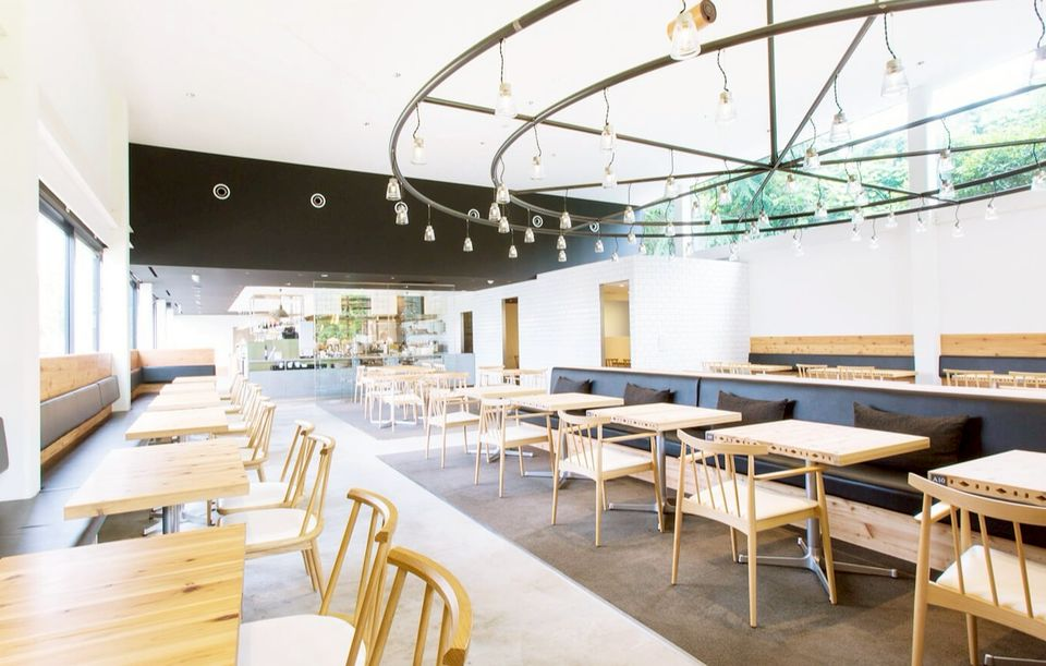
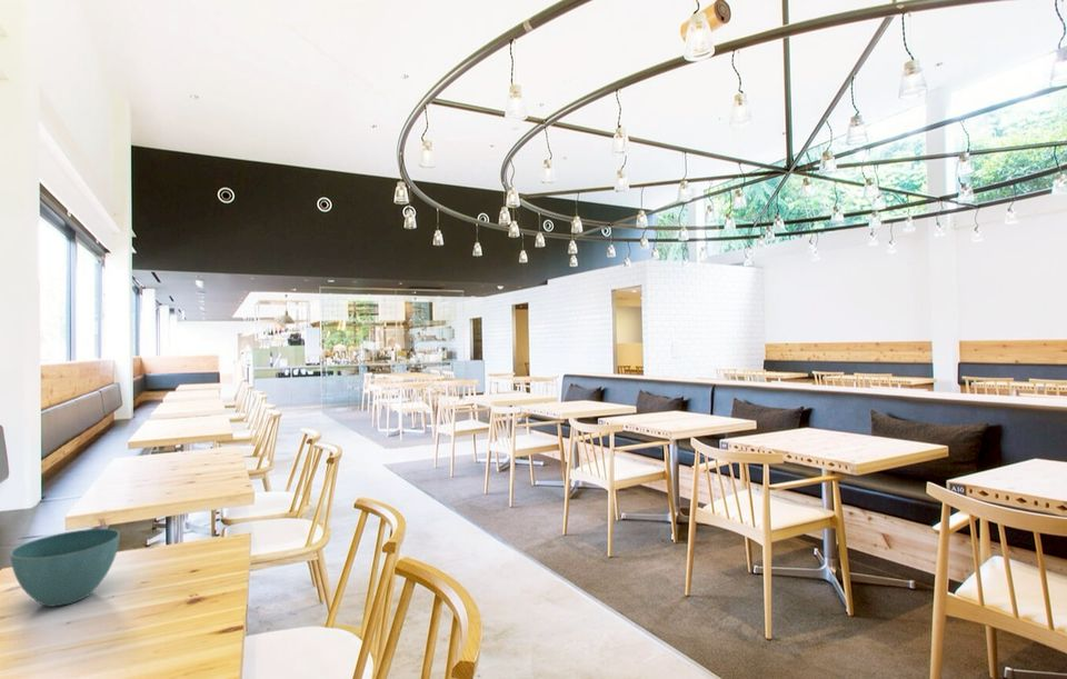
+ plant pot (68, 569)
